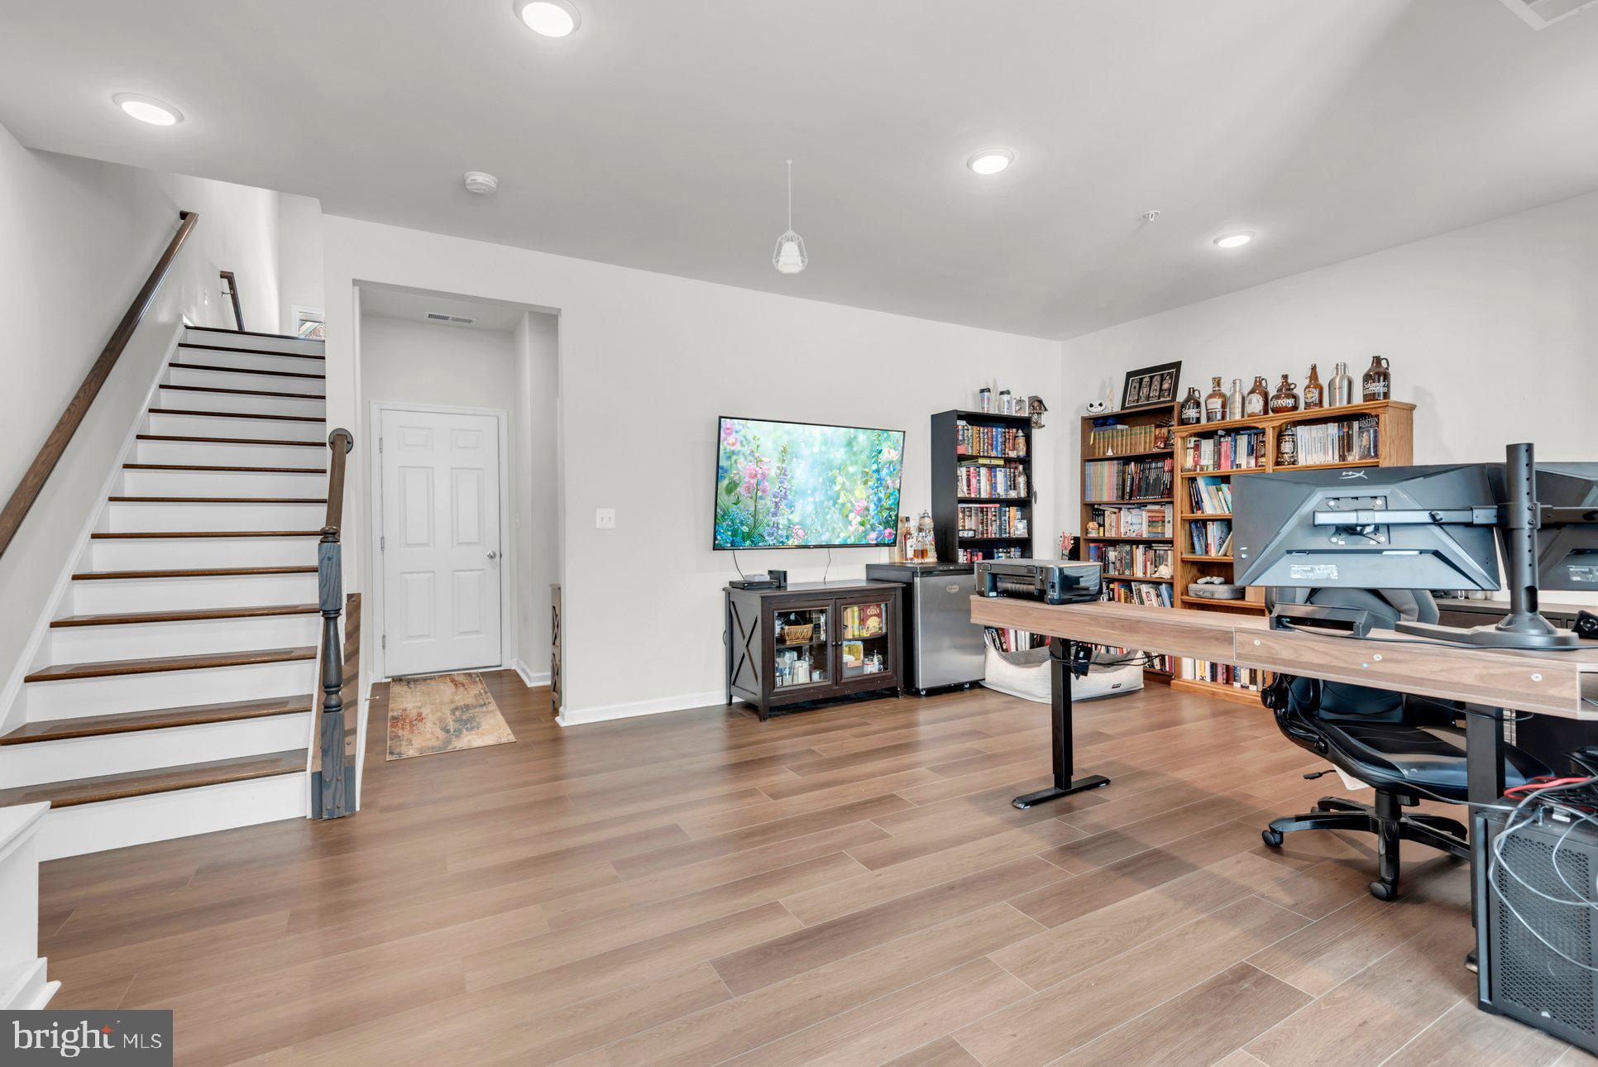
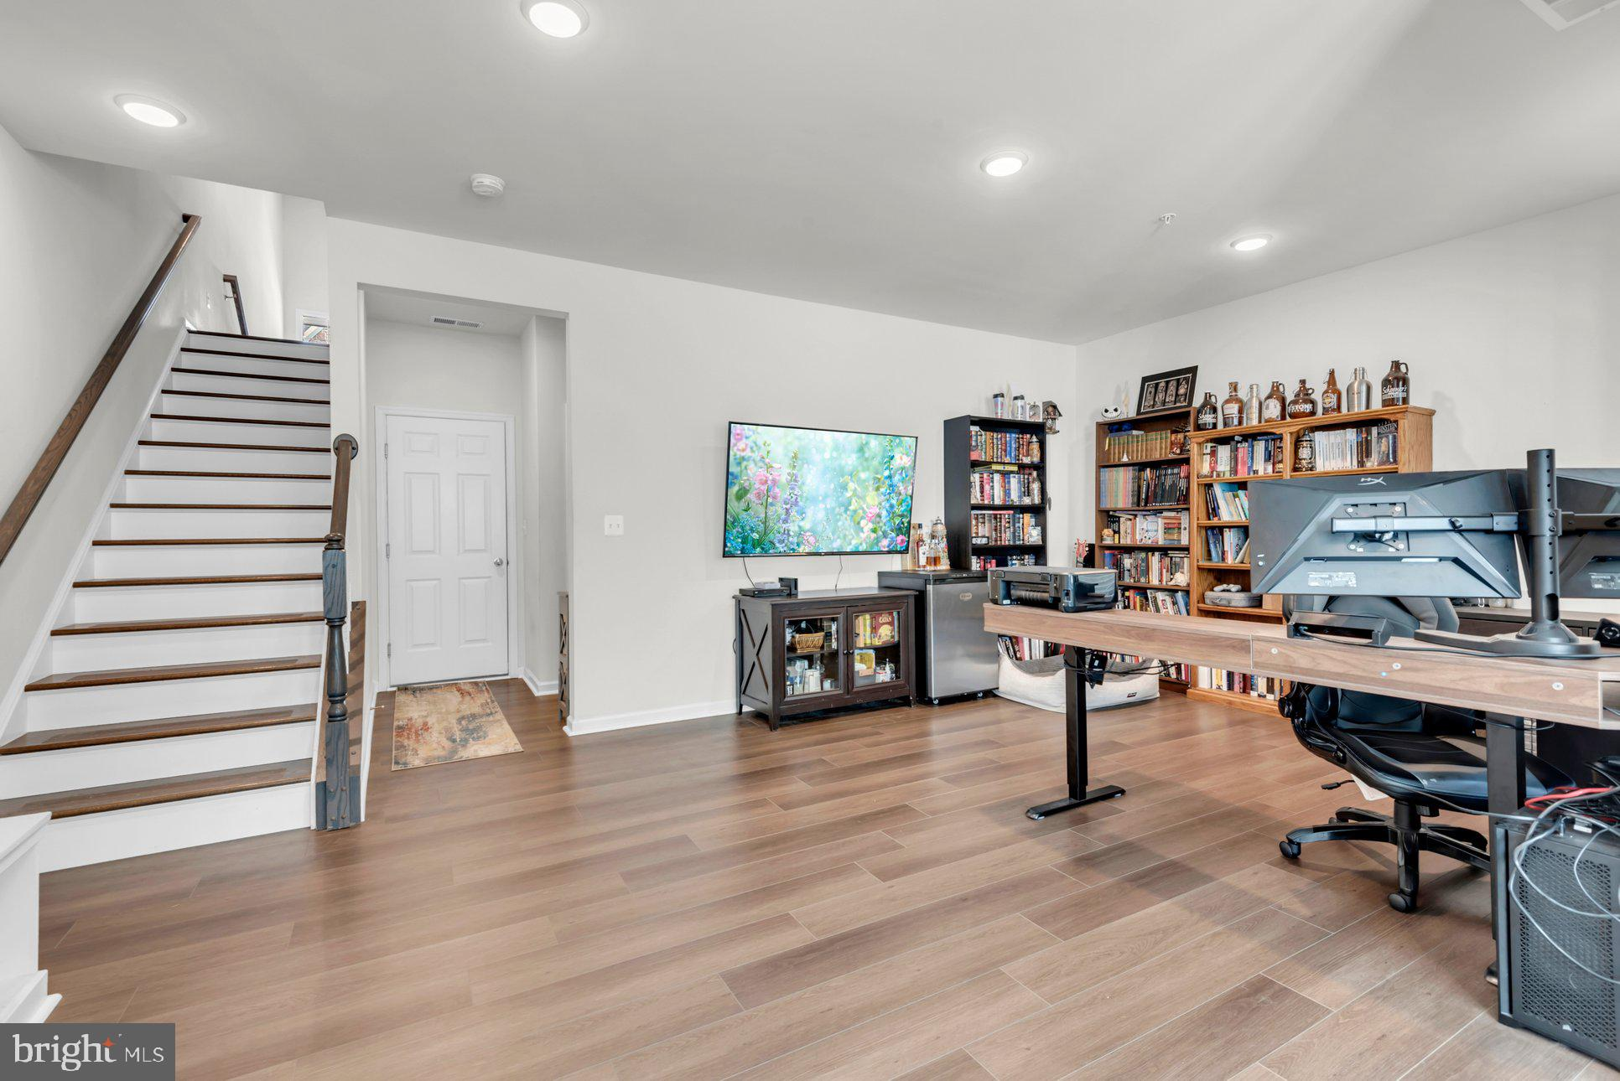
- pendant lamp (789, 216)
